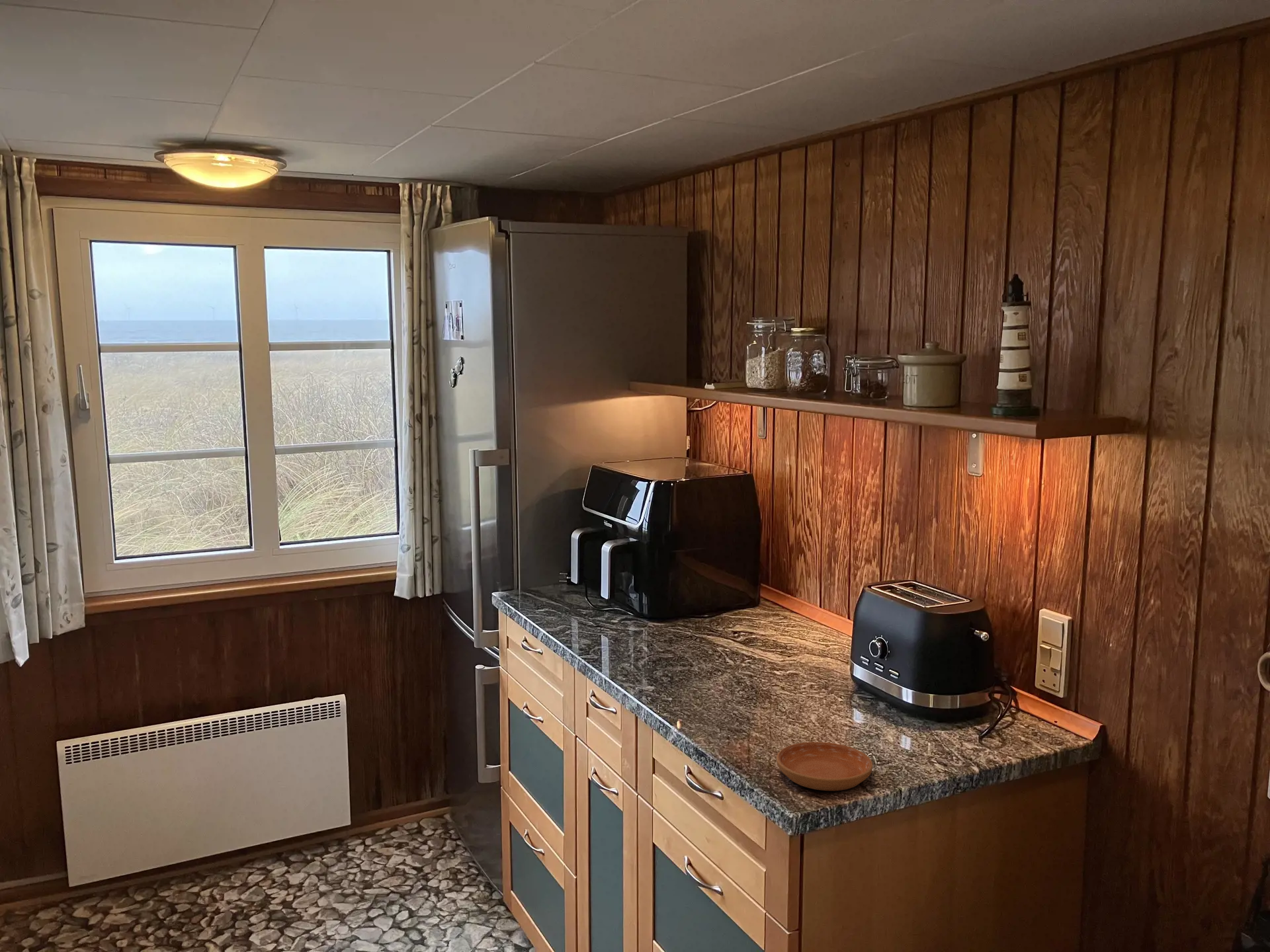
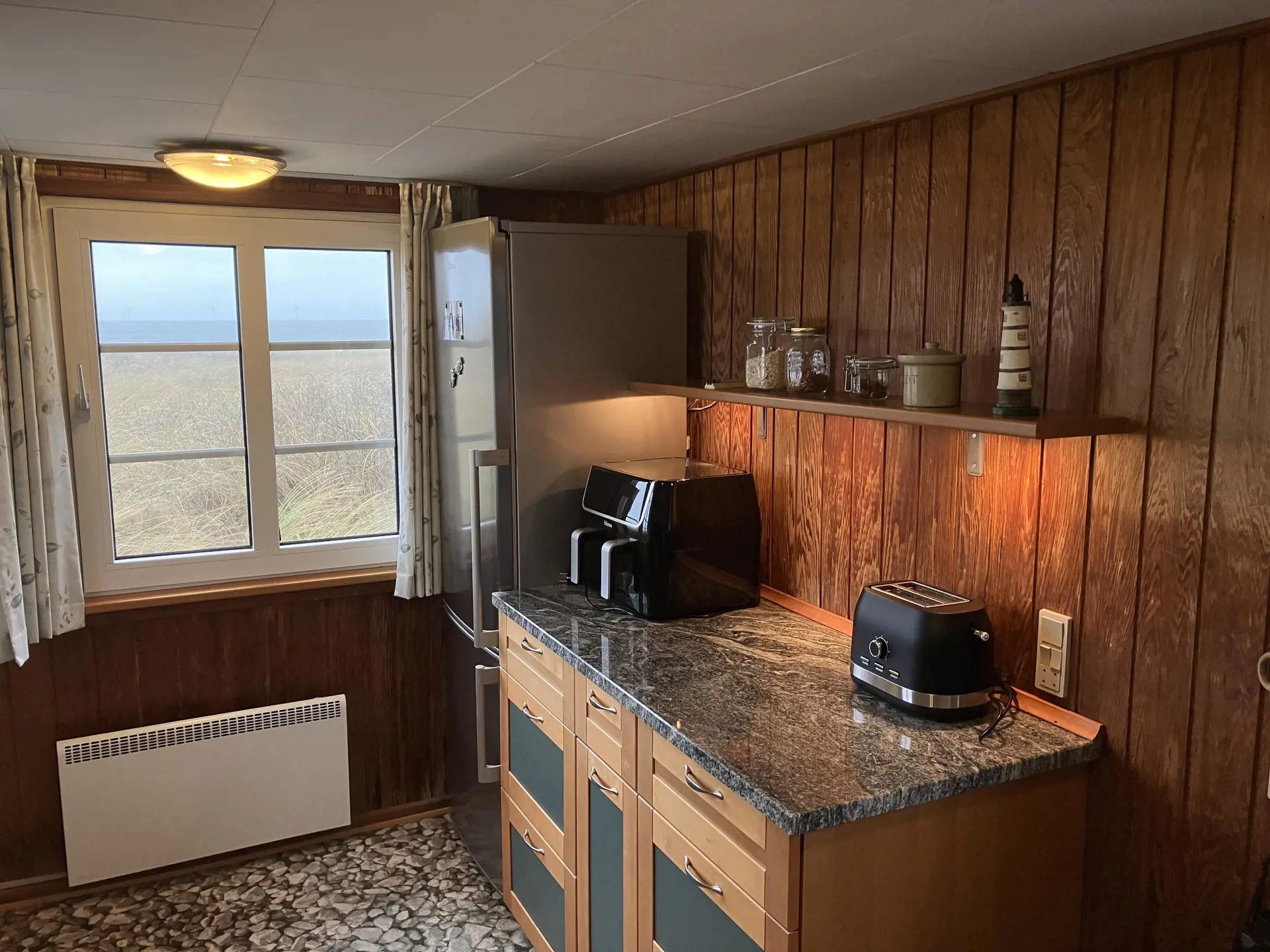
- saucer (824, 767)
